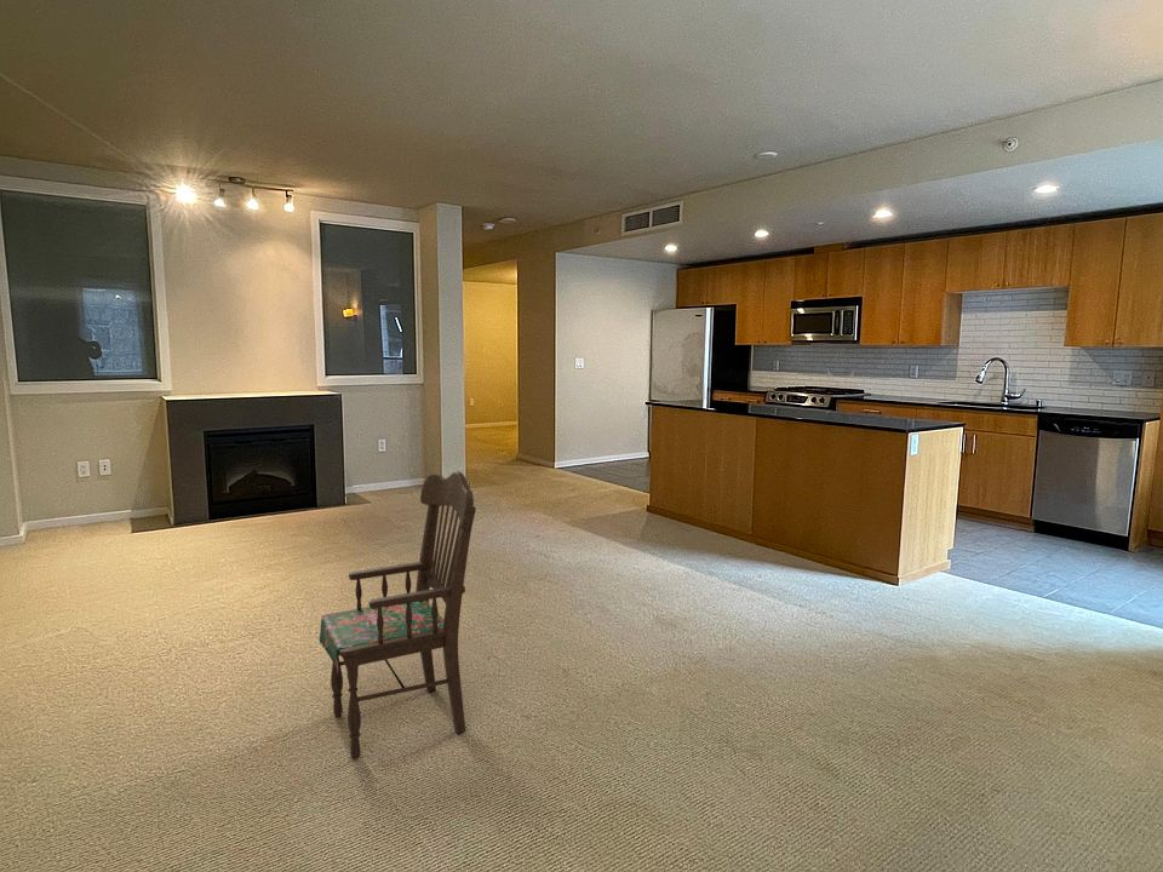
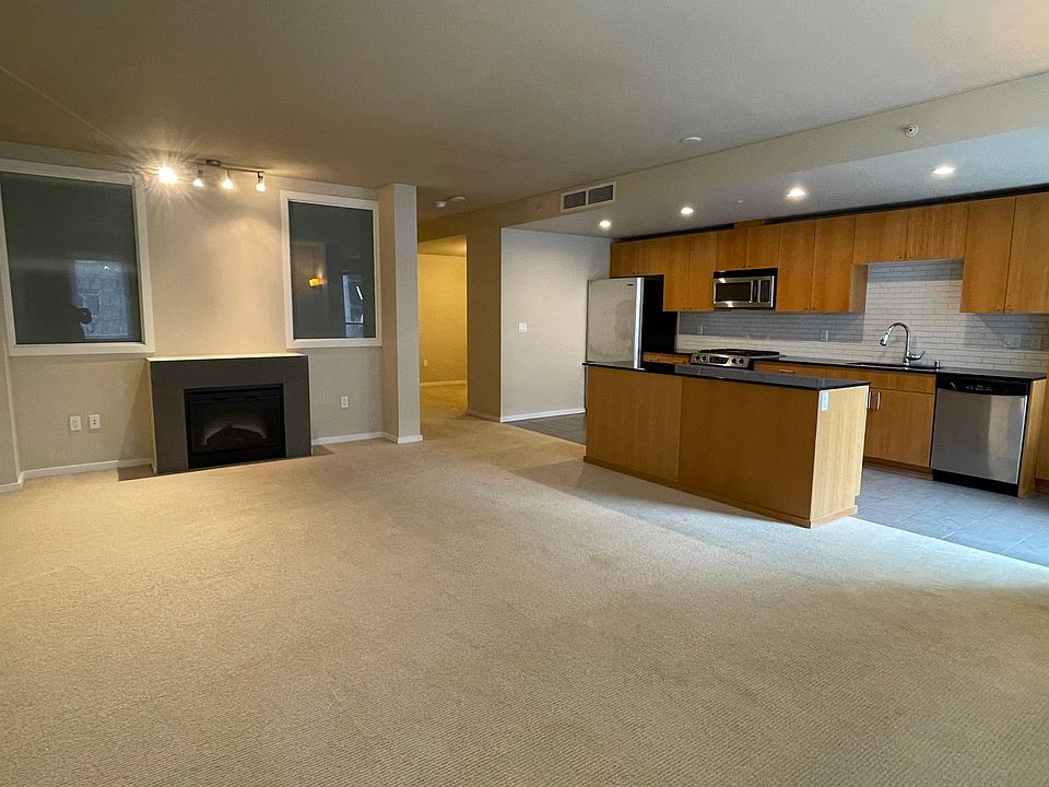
- dining chair (396, 601)
